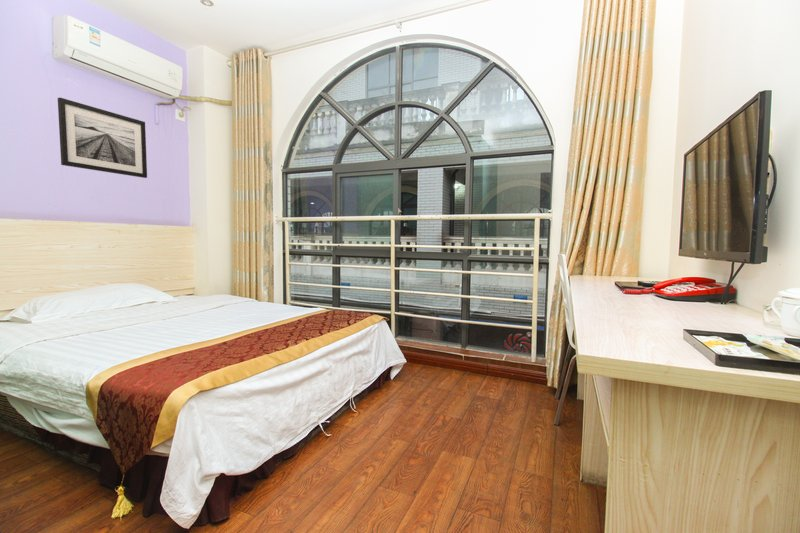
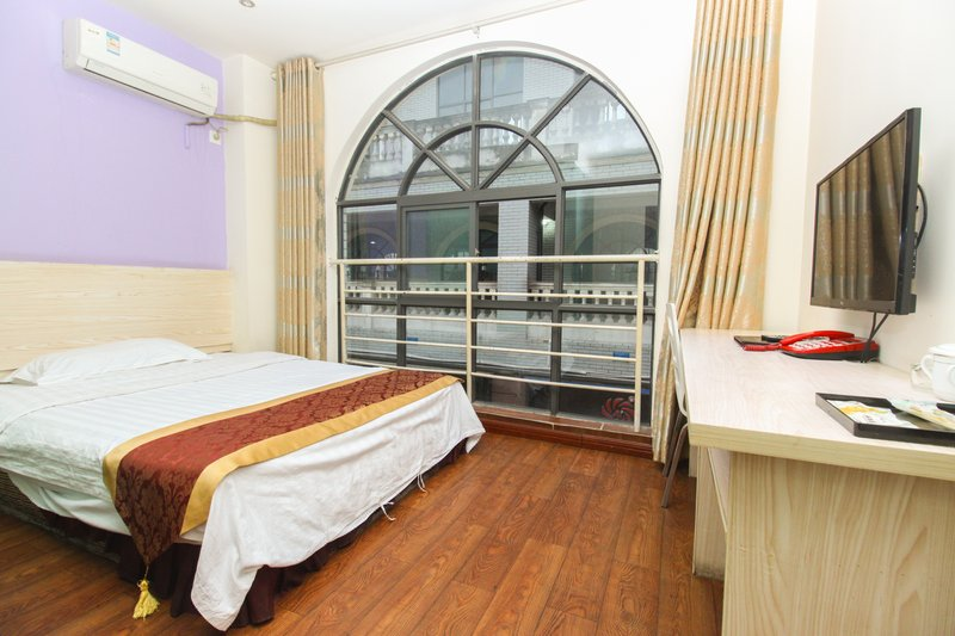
- wall art (106, 141)
